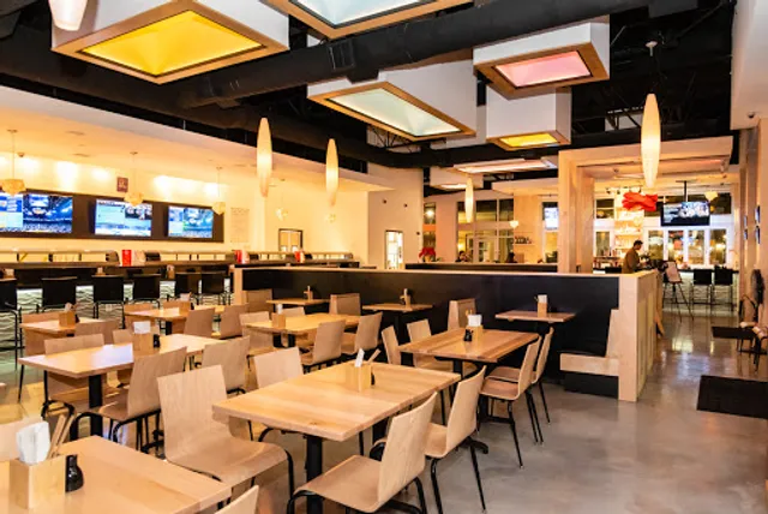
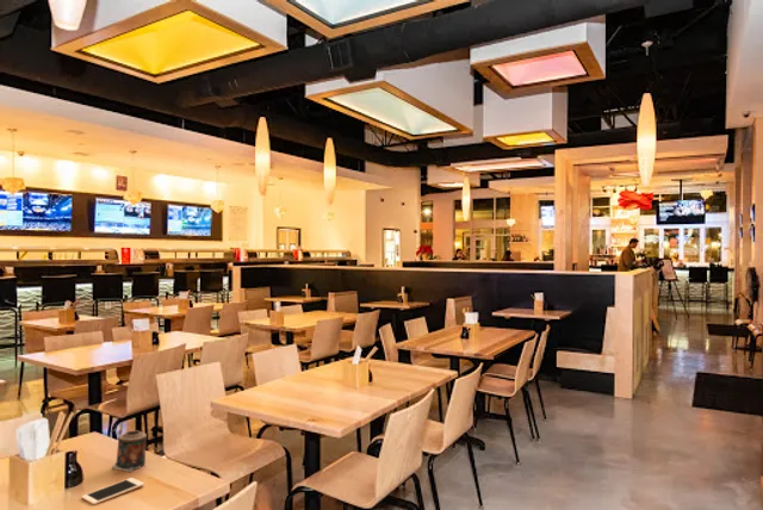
+ cell phone (113, 490)
+ candle (130, 449)
